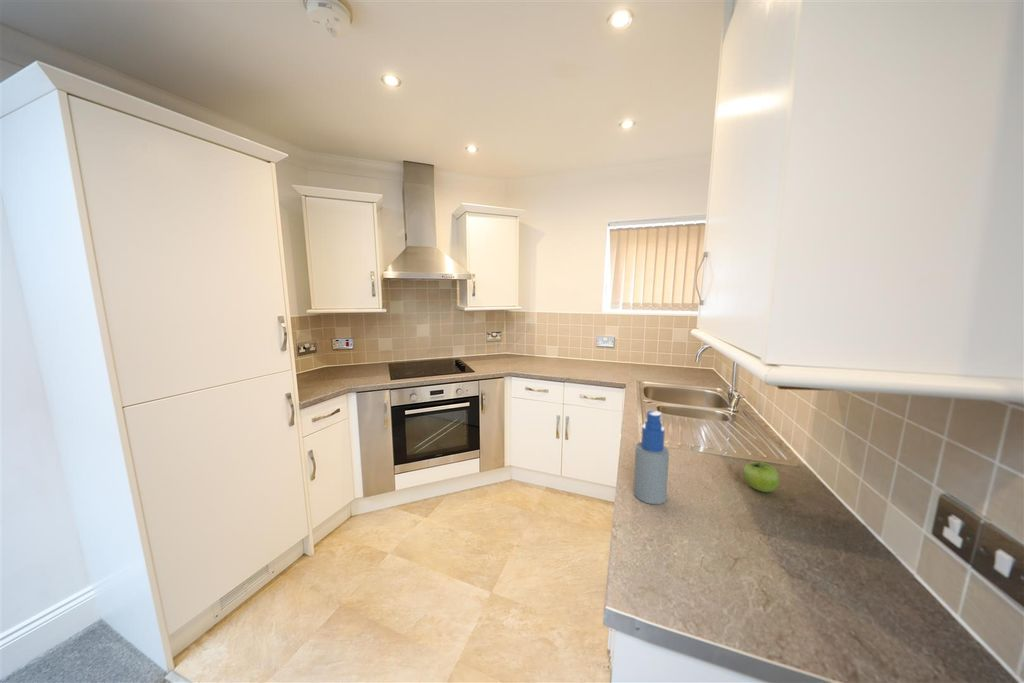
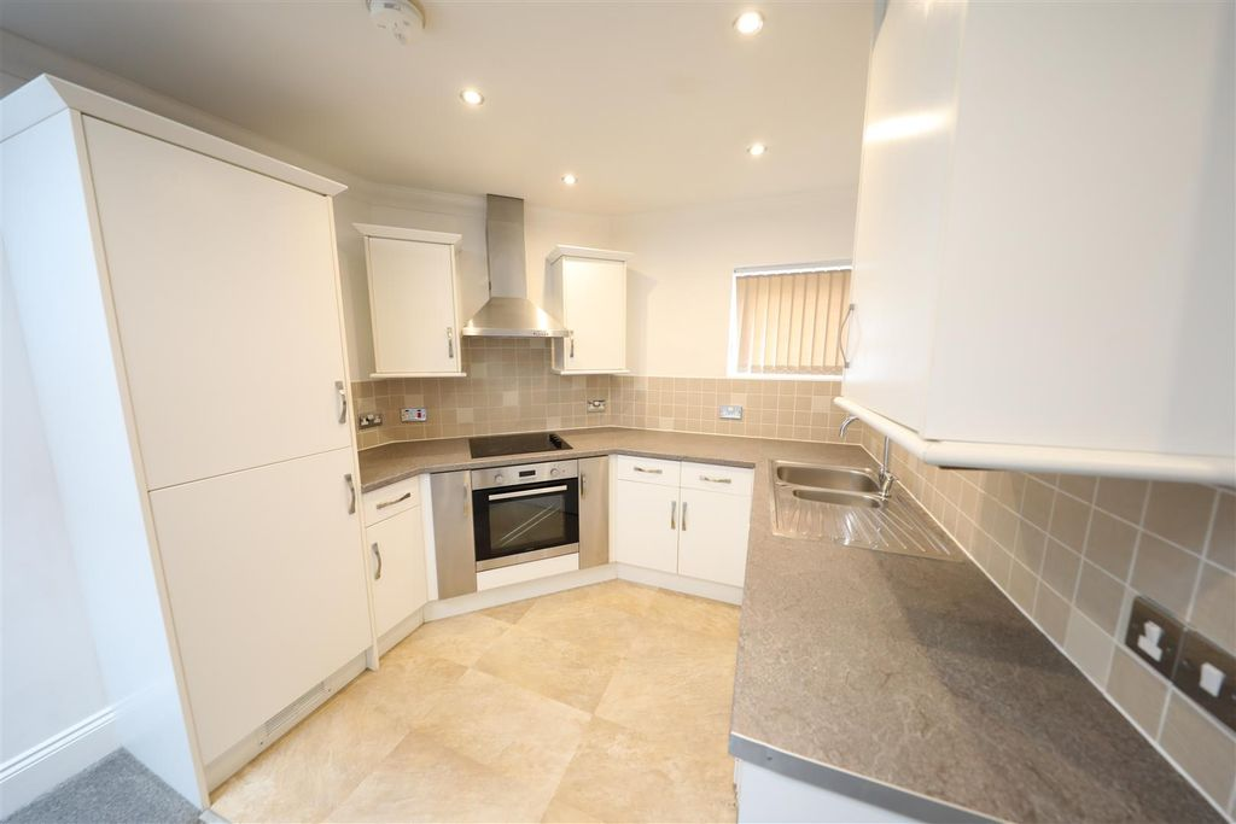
- spray bottle (651, 454)
- fruit (760, 476)
